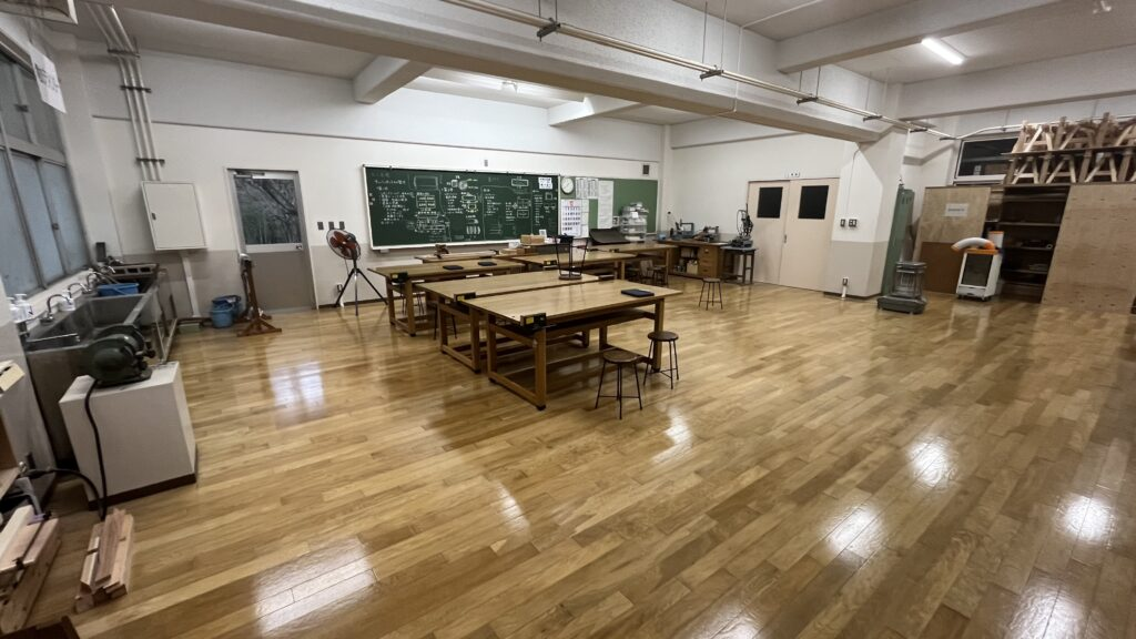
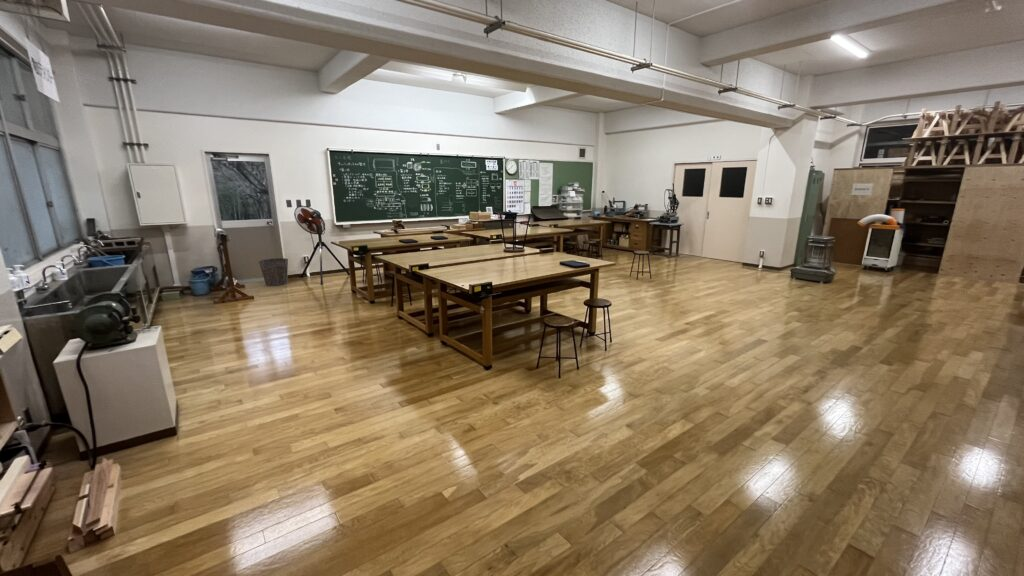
+ waste bin (275, 272)
